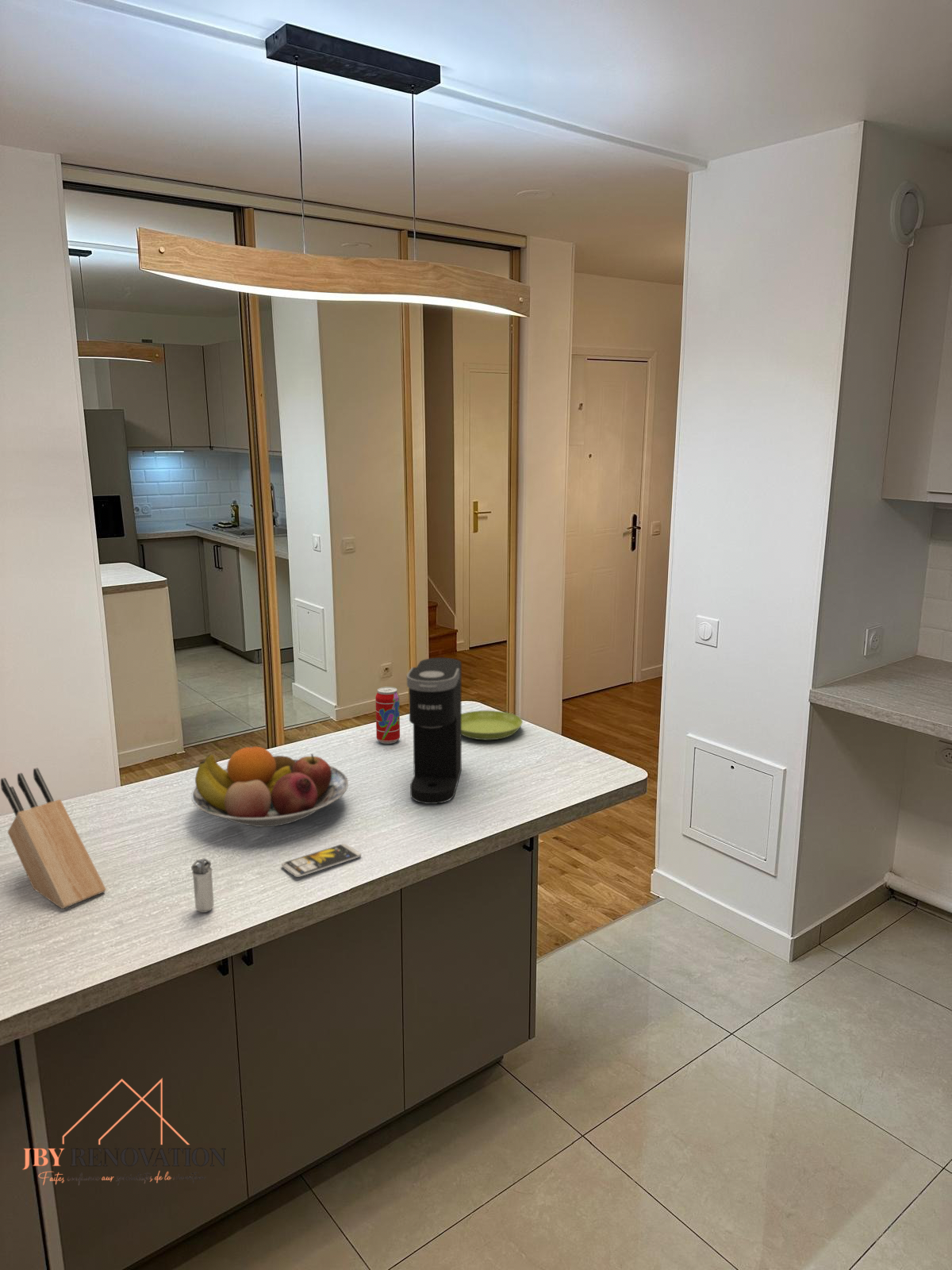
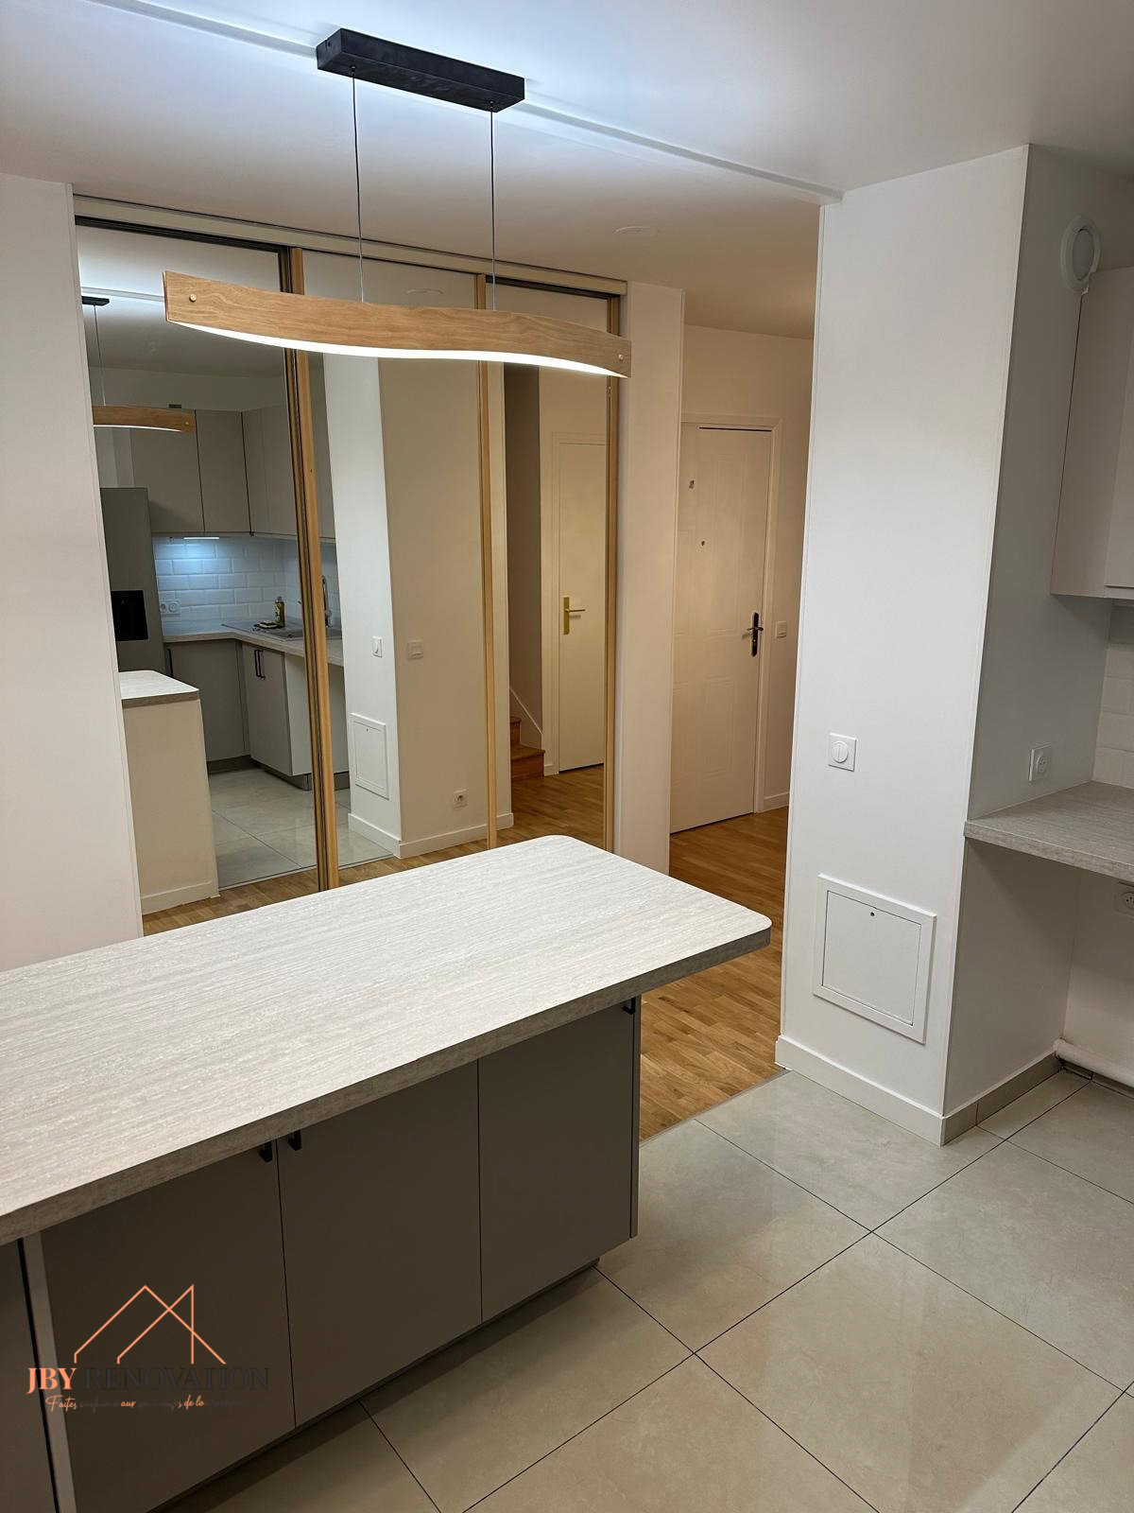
- fruit bowl (271, 780)
- coffee maker (436, 725)
- knife block (48, 833)
- shaker (203, 884)
- saucer (486, 725)
- smartphone (321, 860)
- beverage can (387, 715)
